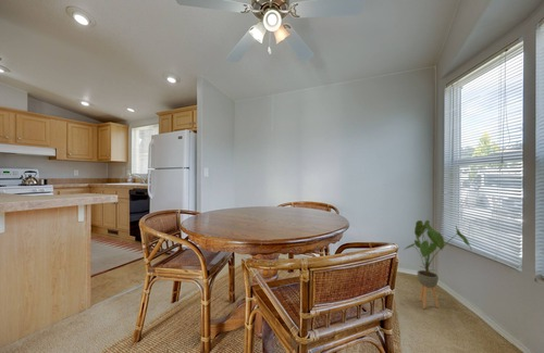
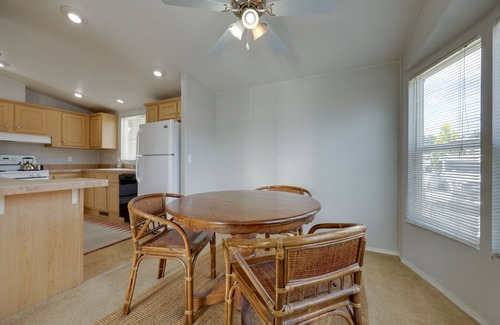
- house plant (430, 262)
